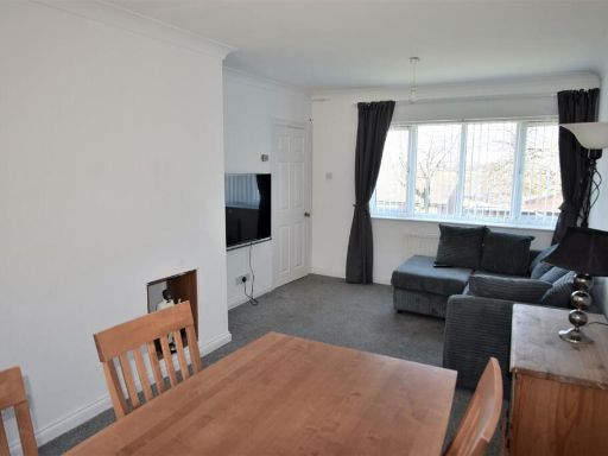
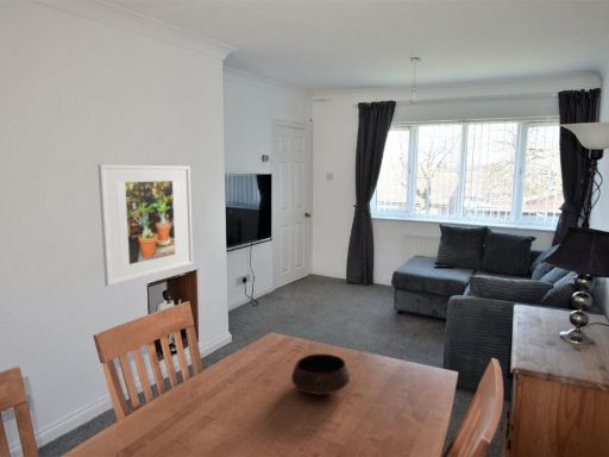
+ bowl (320, 375)
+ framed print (151, 220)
